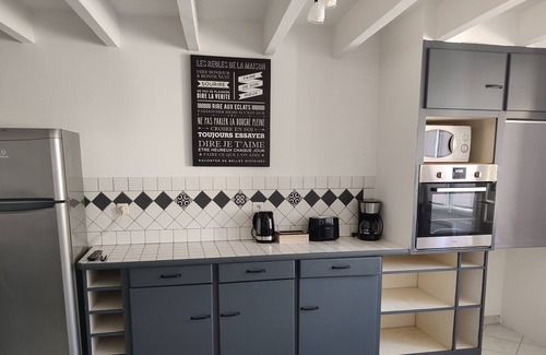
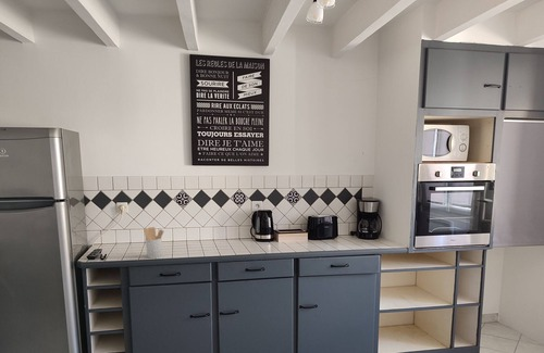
+ utensil holder (152, 241)
